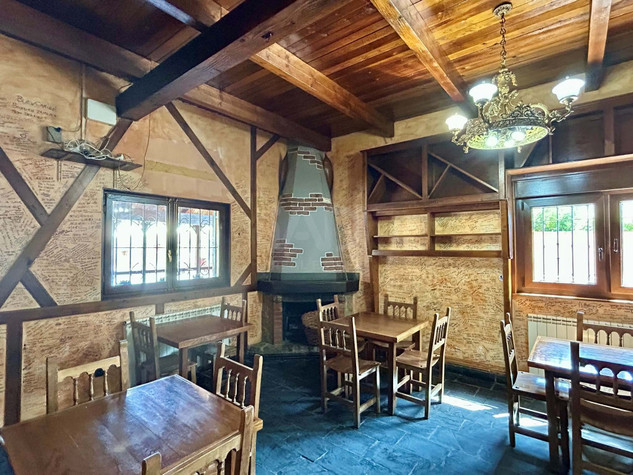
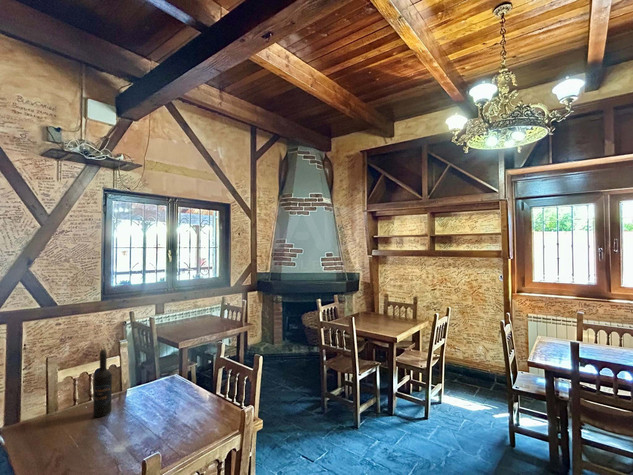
+ wine bottle (102, 381)
